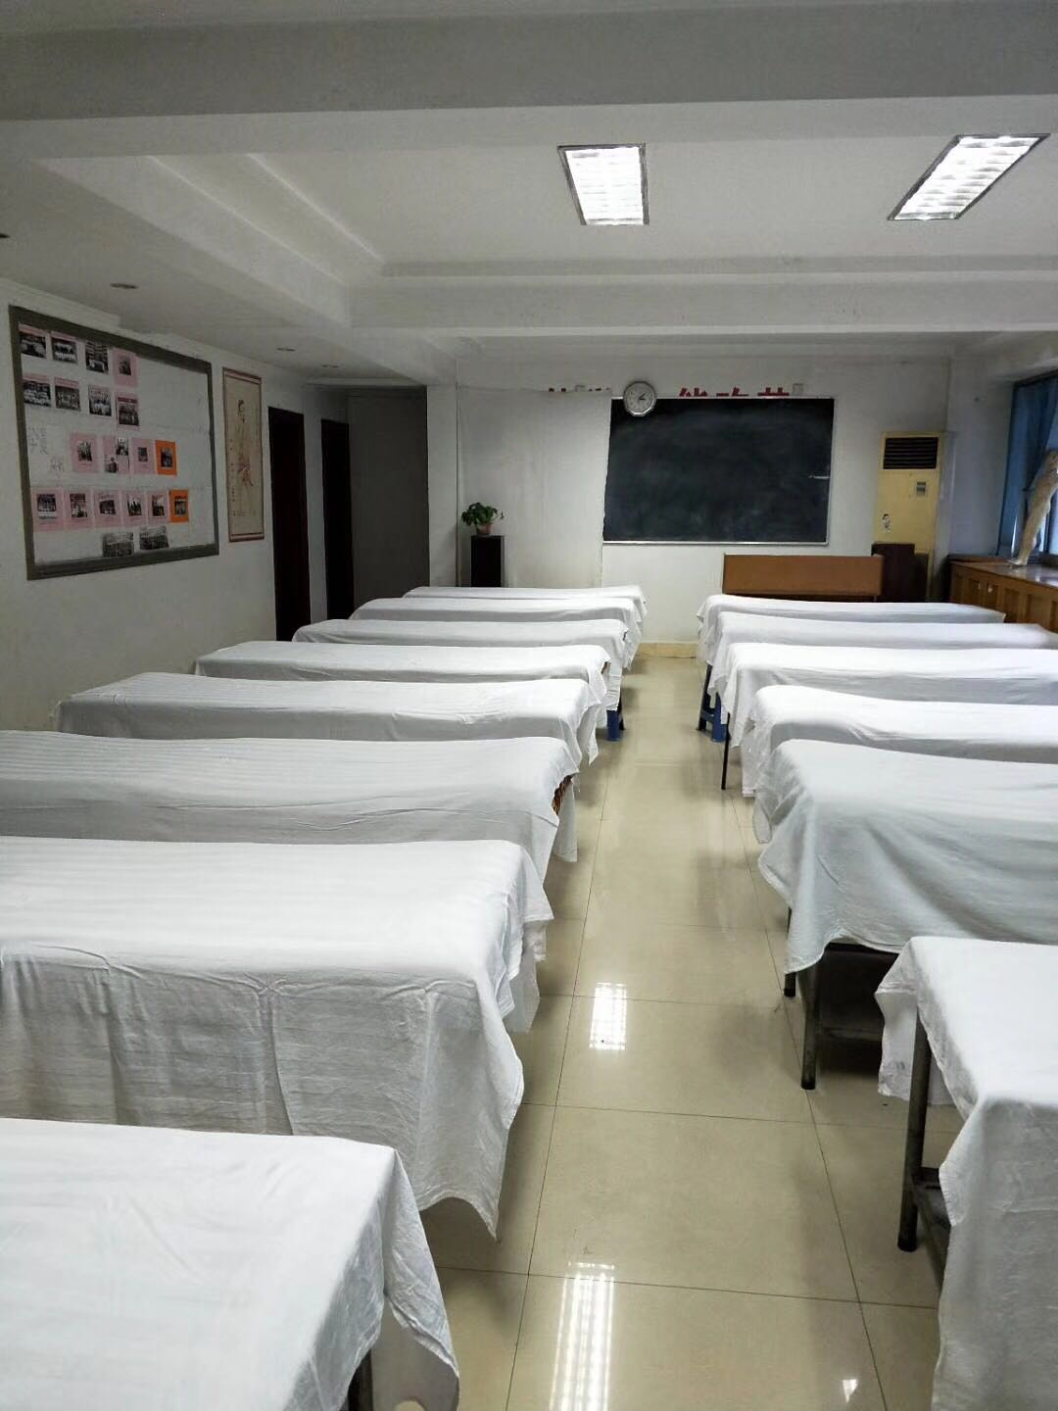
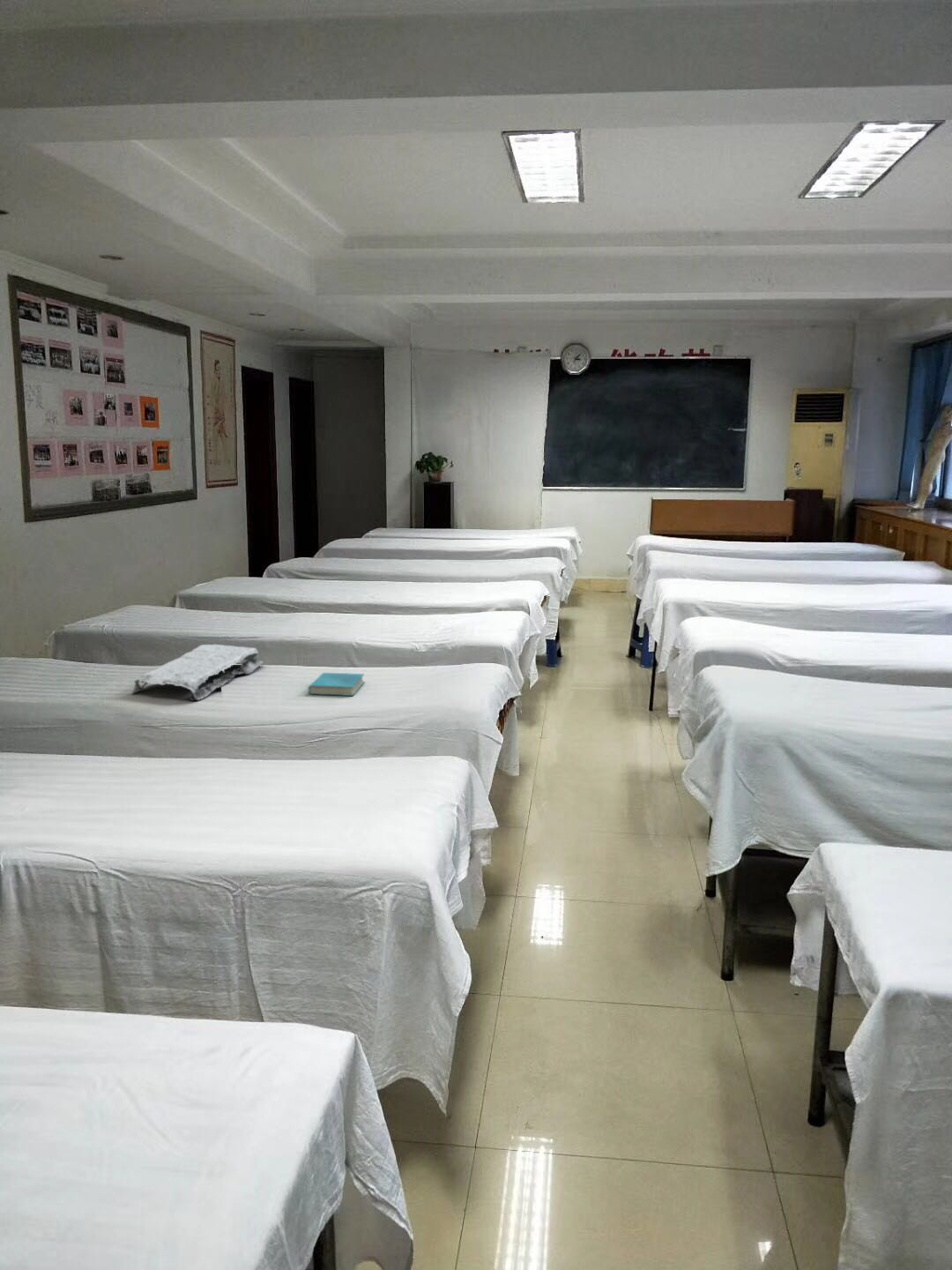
+ book (337, 684)
+ stone plaque (199, 669)
